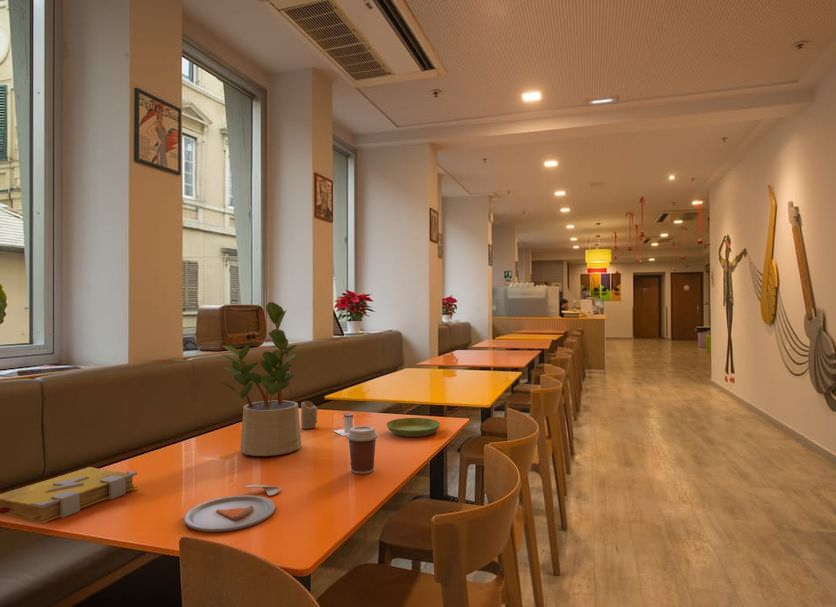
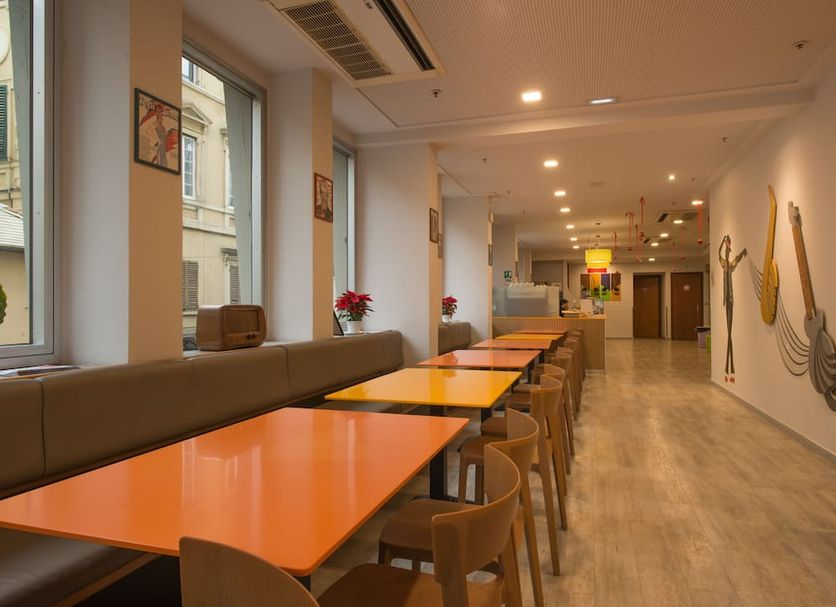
- candle (309, 414)
- salt shaker (348, 423)
- spell book (64, 492)
- dinner plate (240, 505)
- saucer (413, 427)
- coffee cup (362, 449)
- potted plant (261, 376)
